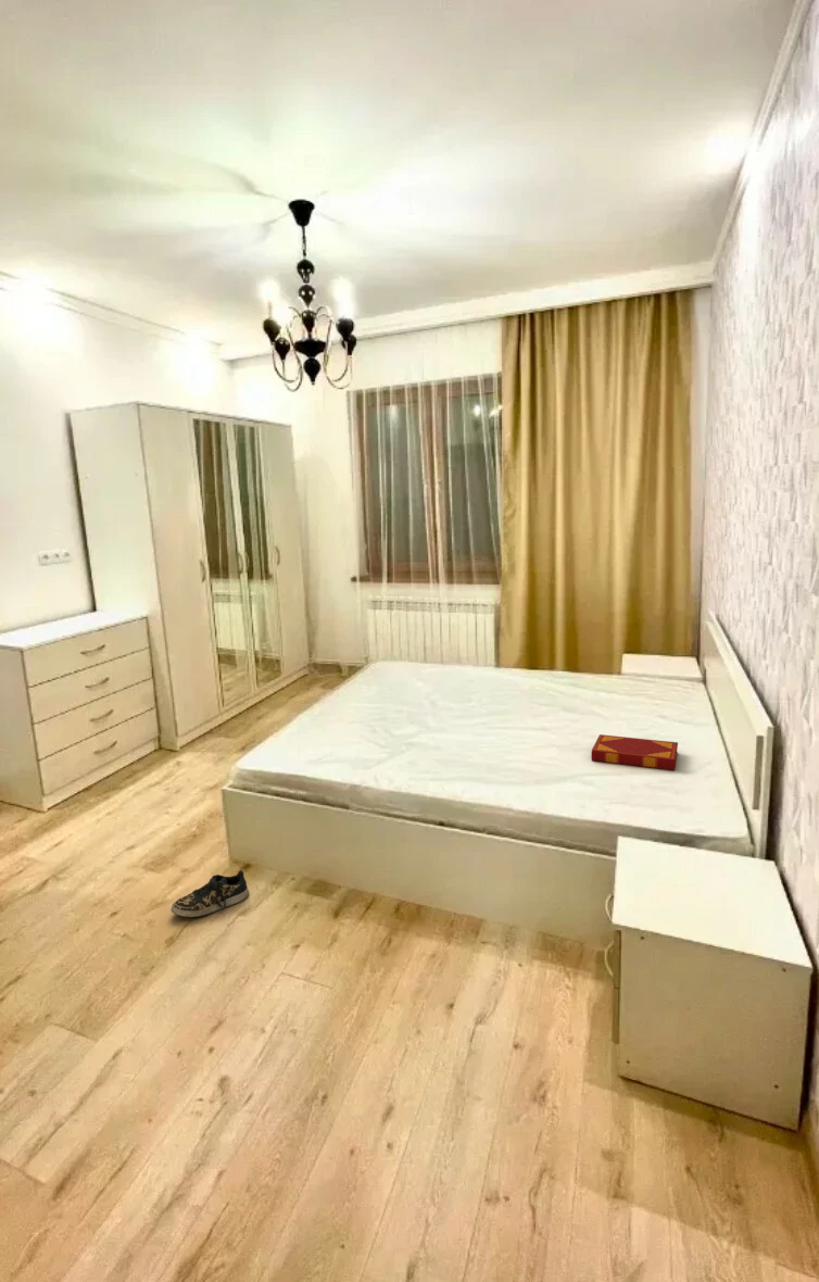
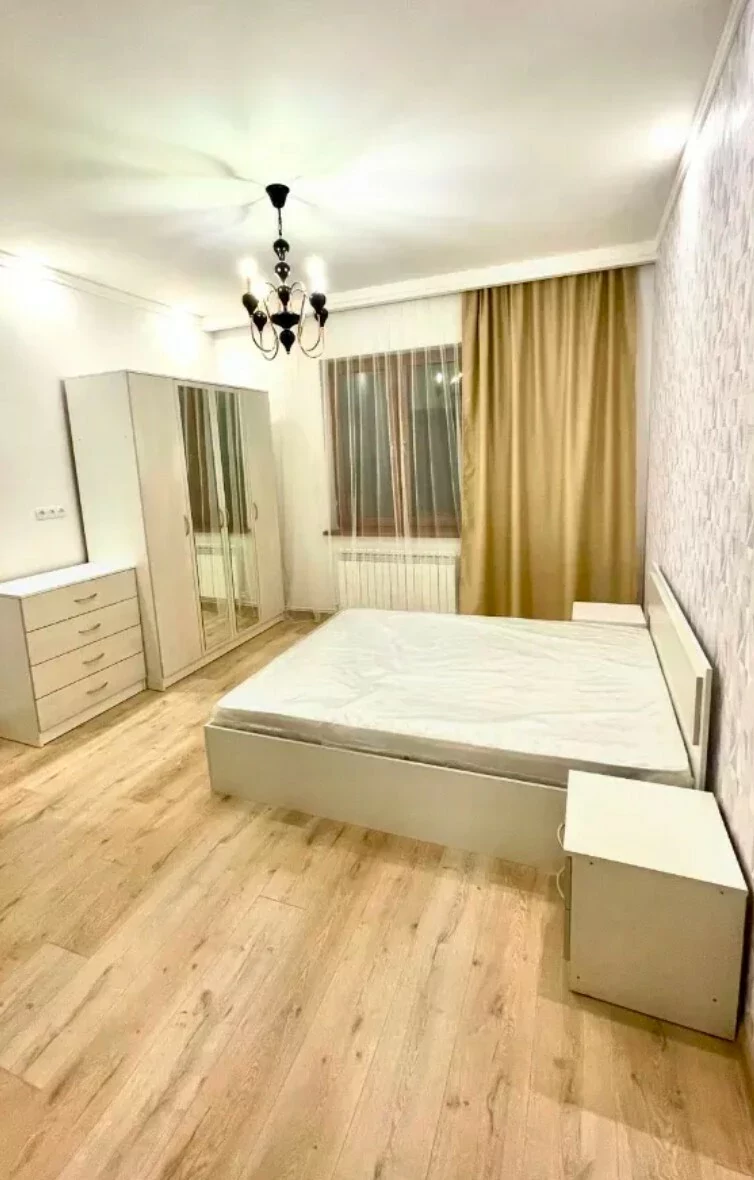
- shoe (222, 894)
- hardback book (634, 751)
